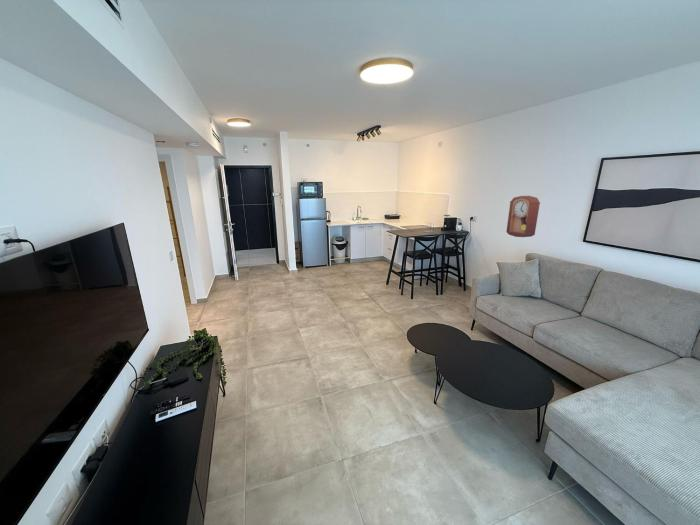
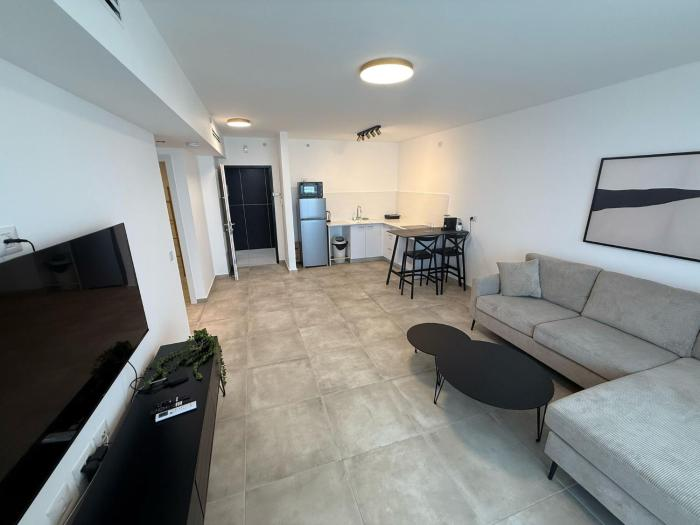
- pendulum clock (522, 216)
